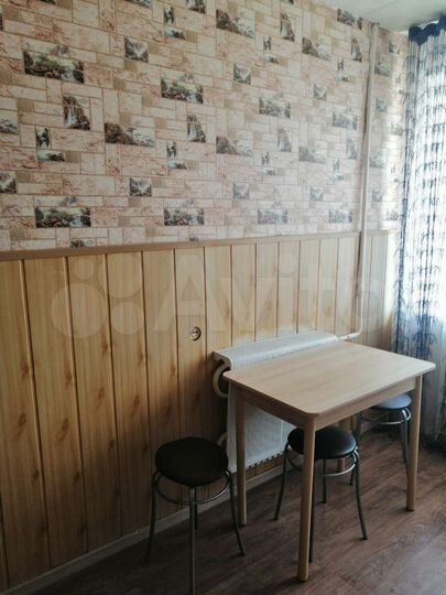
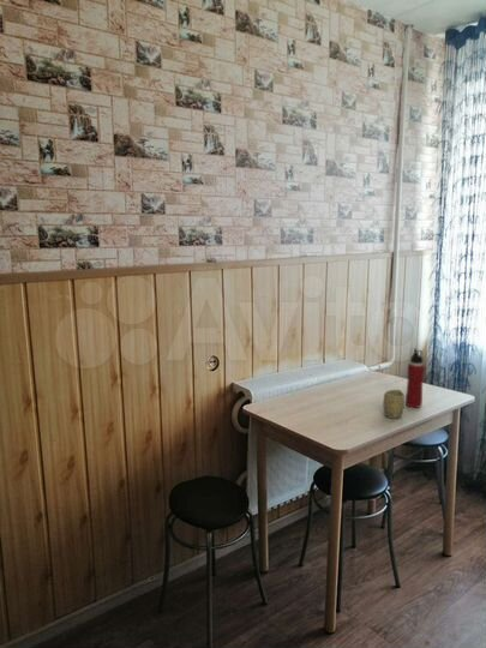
+ cup (394, 403)
+ water bottle (415, 377)
